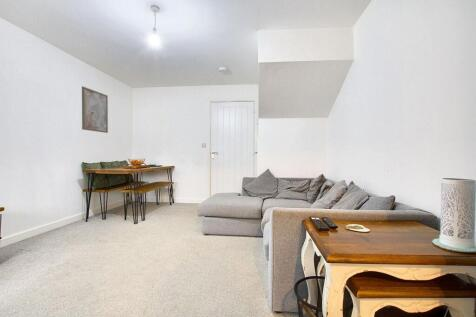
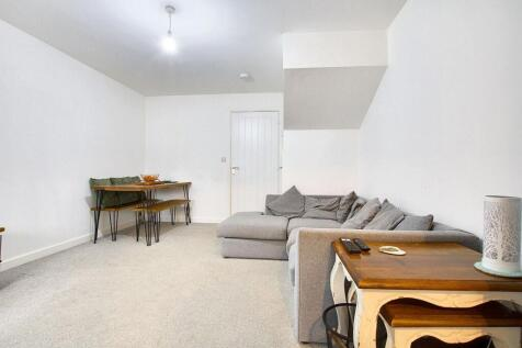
- wall art (96, 111)
